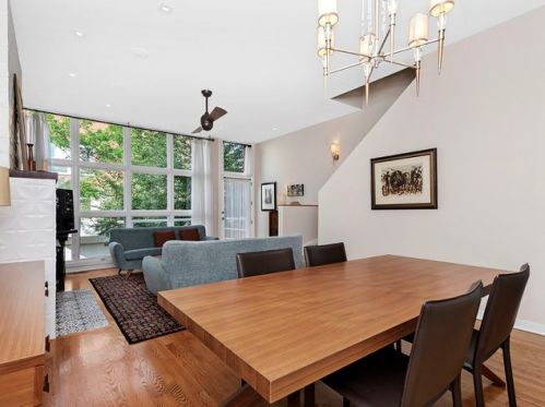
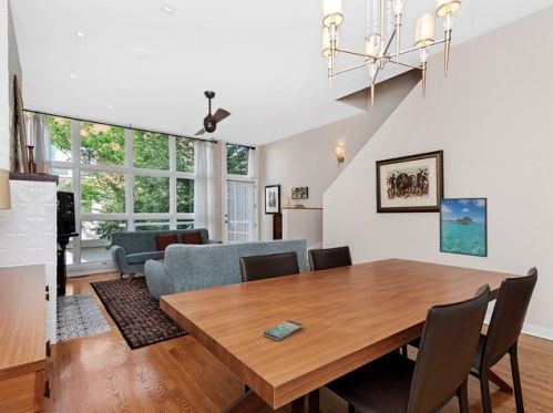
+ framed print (461, 226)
+ smartphone (283, 329)
